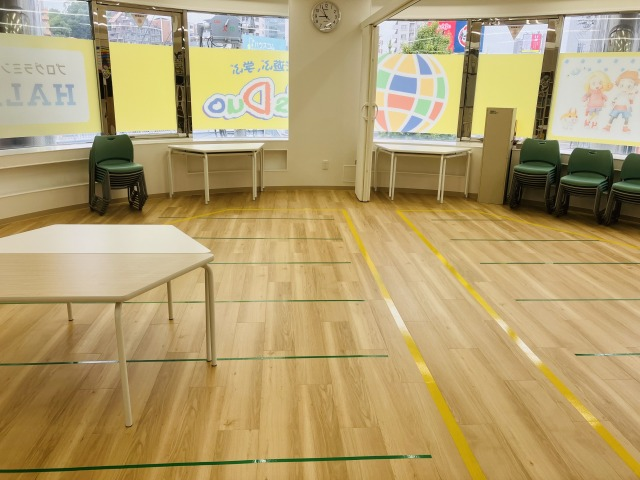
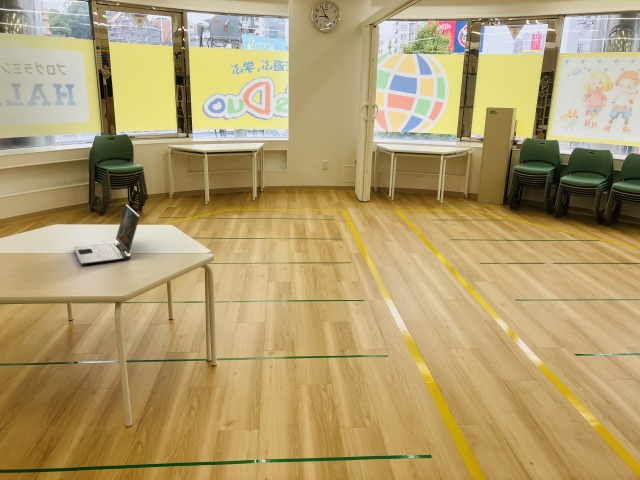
+ laptop (105, 243)
